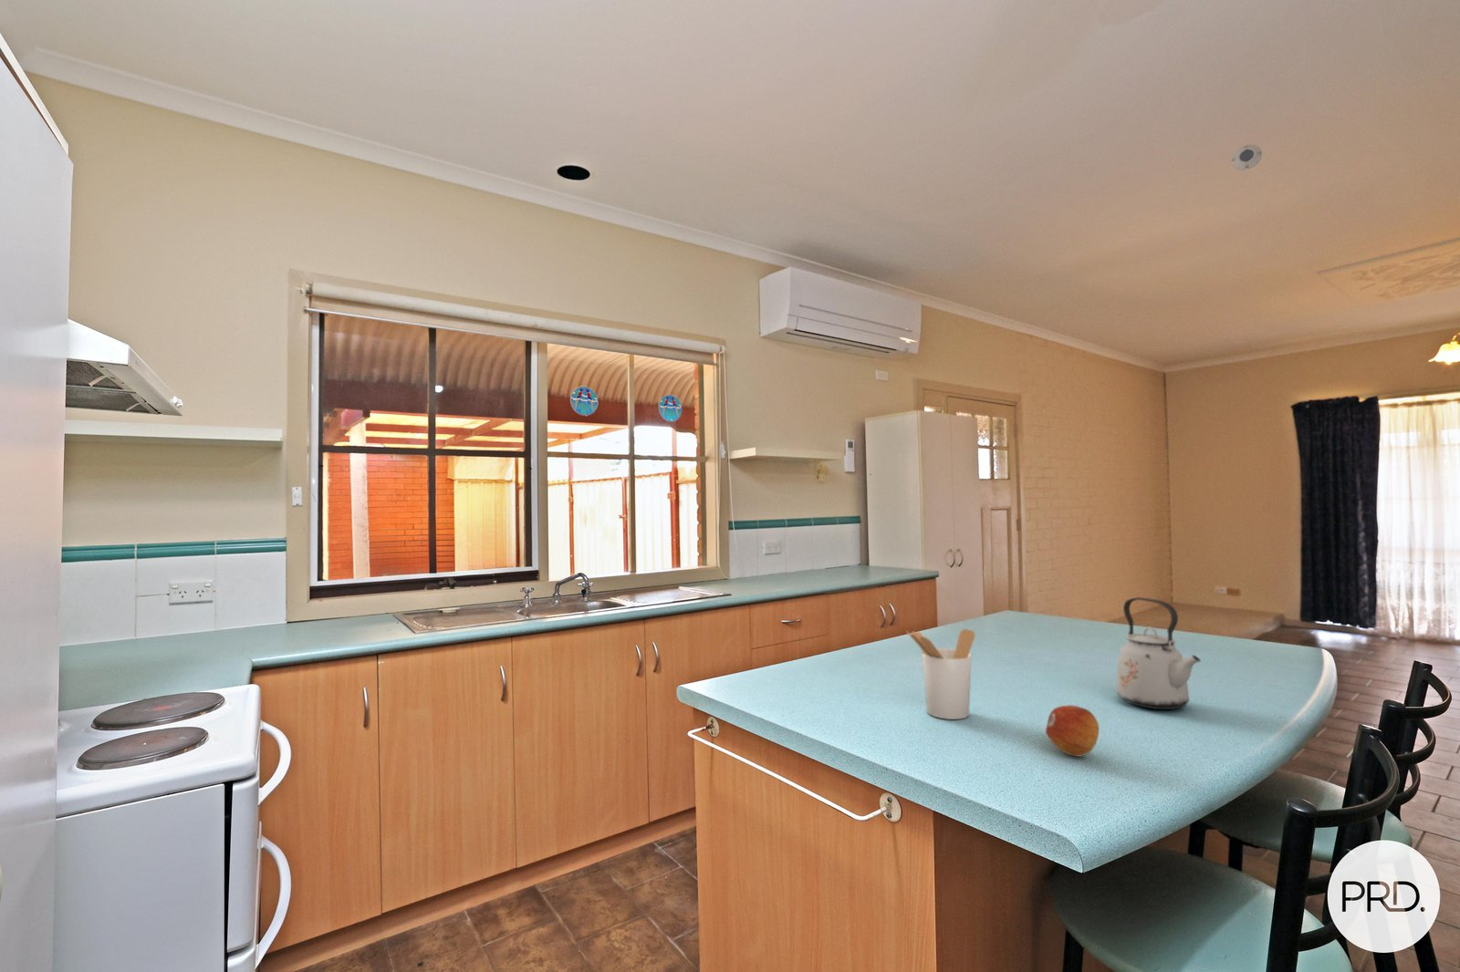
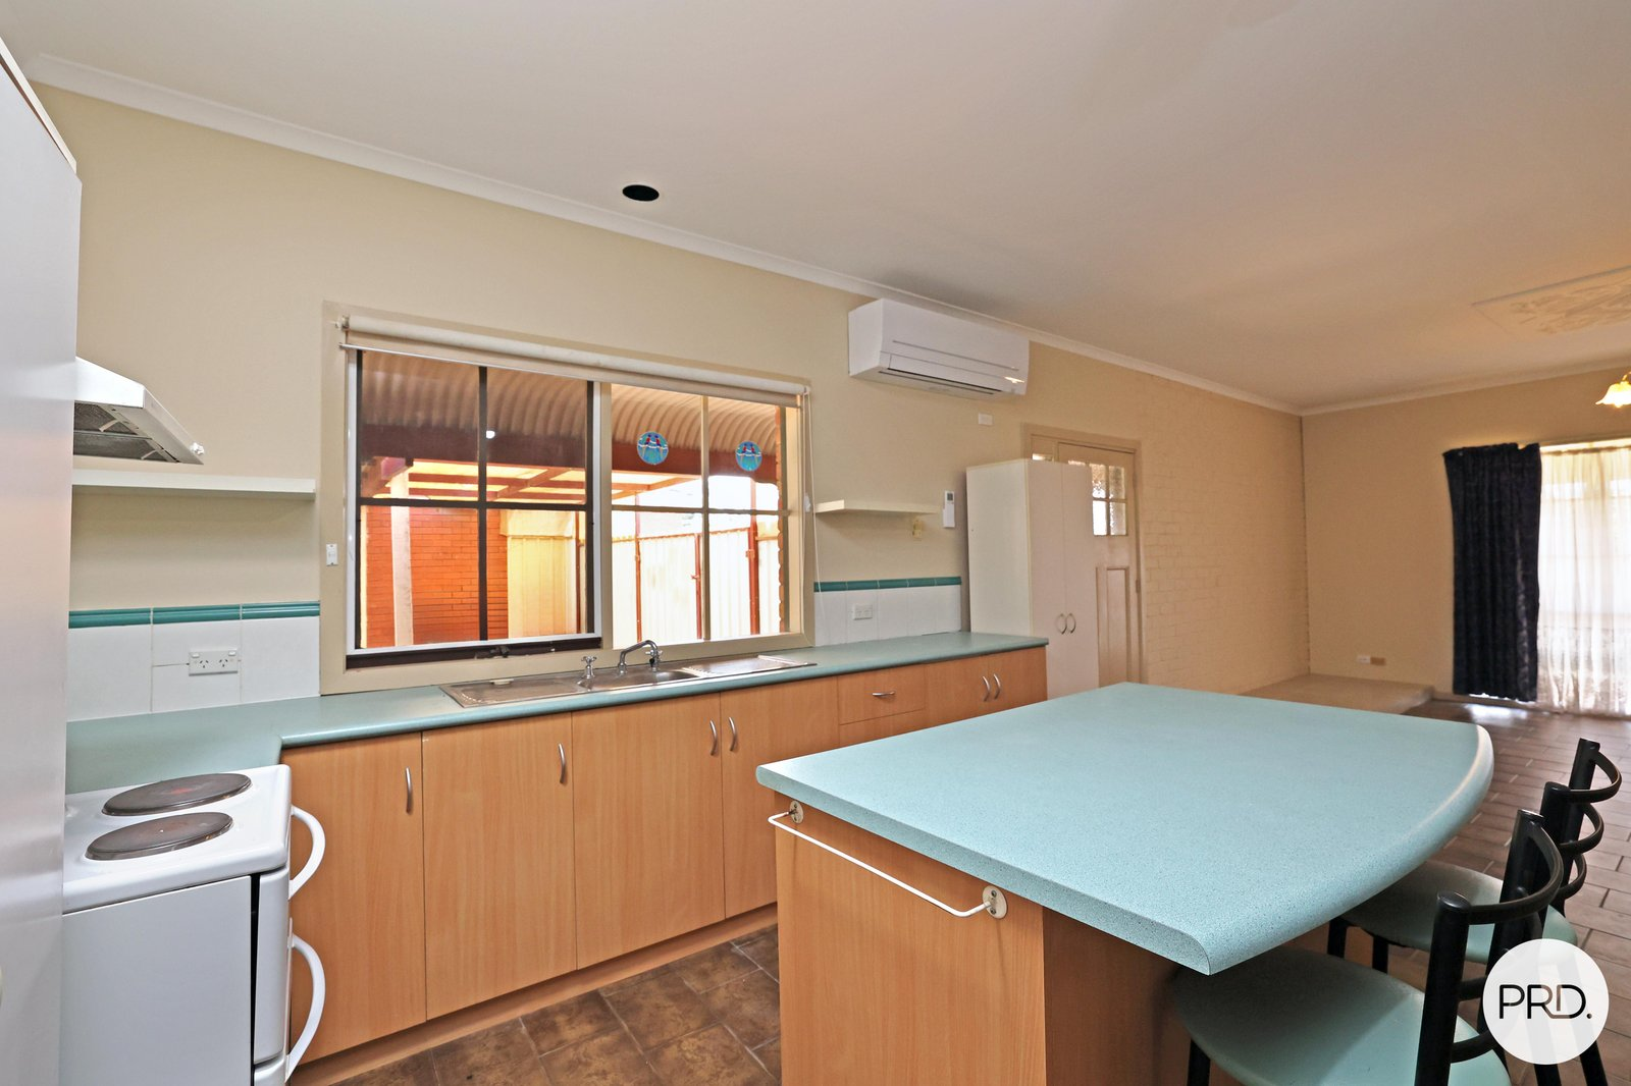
- fruit (1071, 730)
- kettle (1159, 654)
- smoke detector (1246, 156)
- utensil holder (938, 670)
